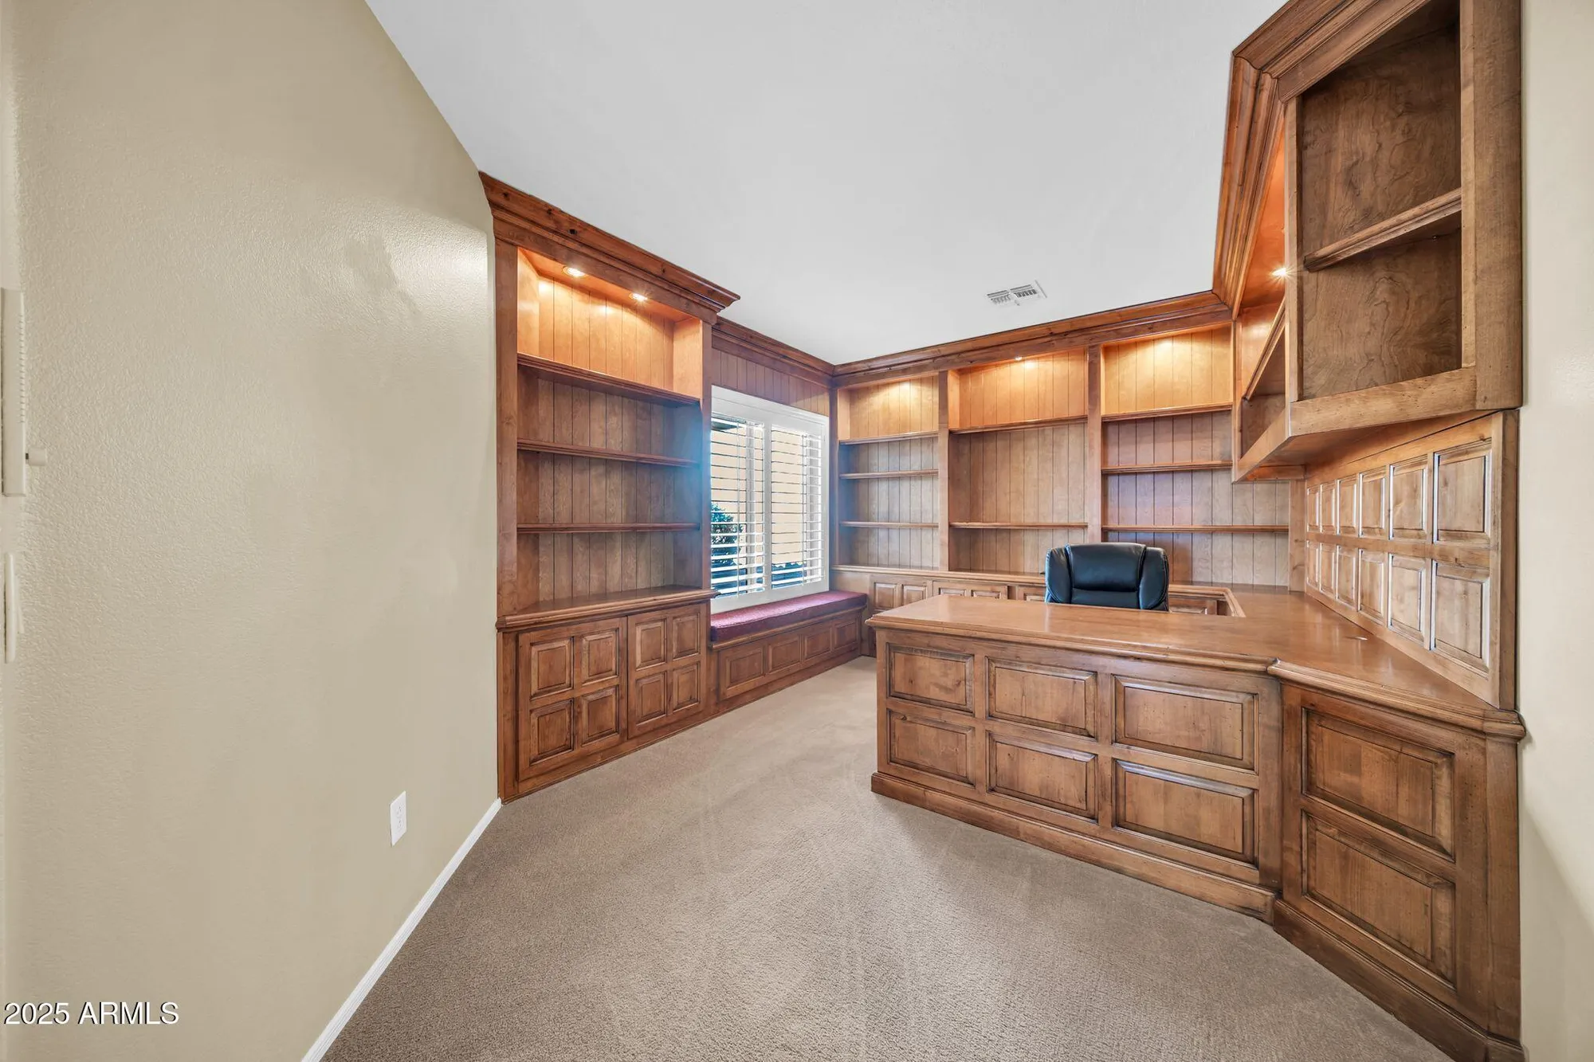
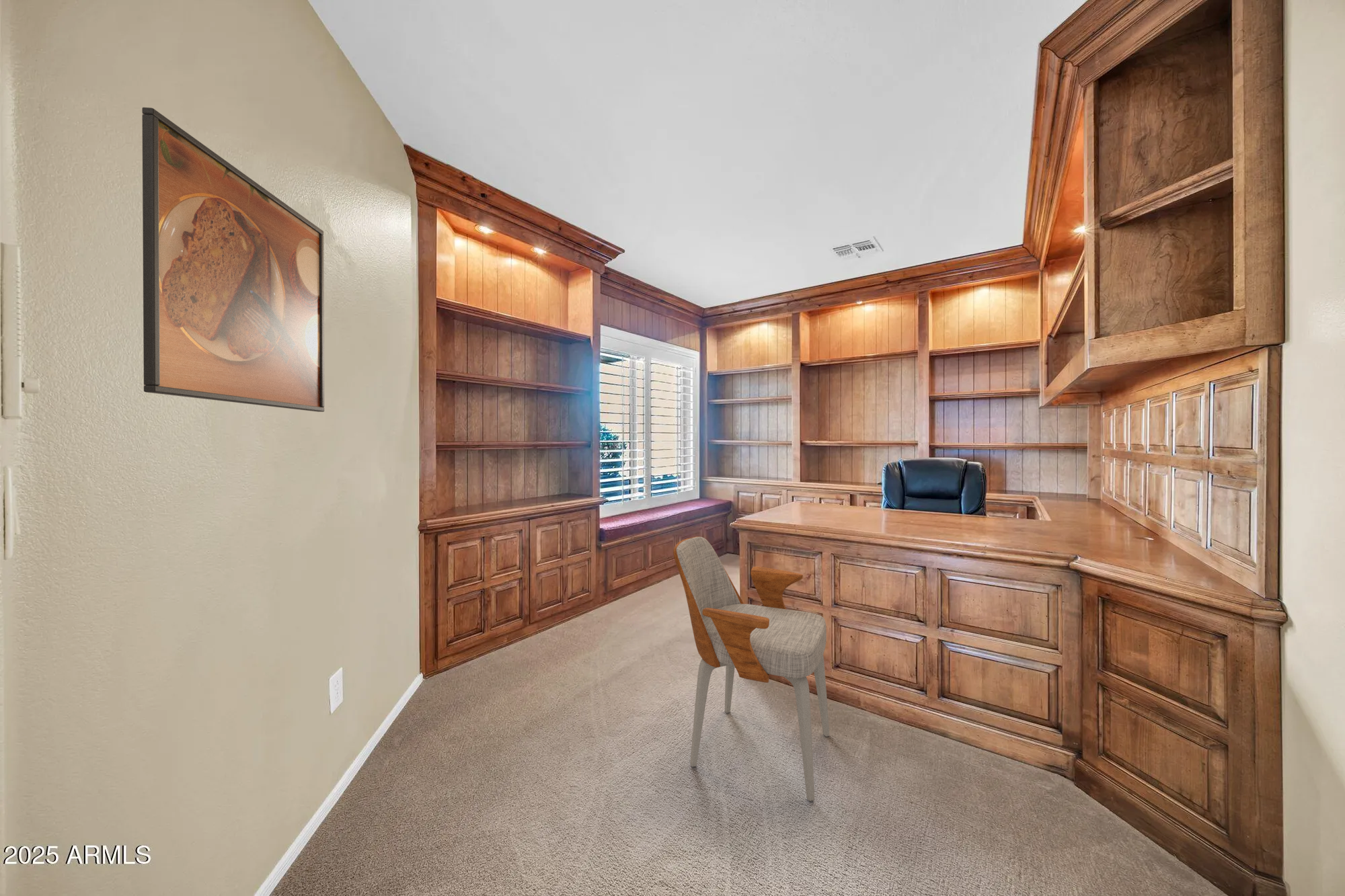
+ armchair (748, 645)
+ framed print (254, 293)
